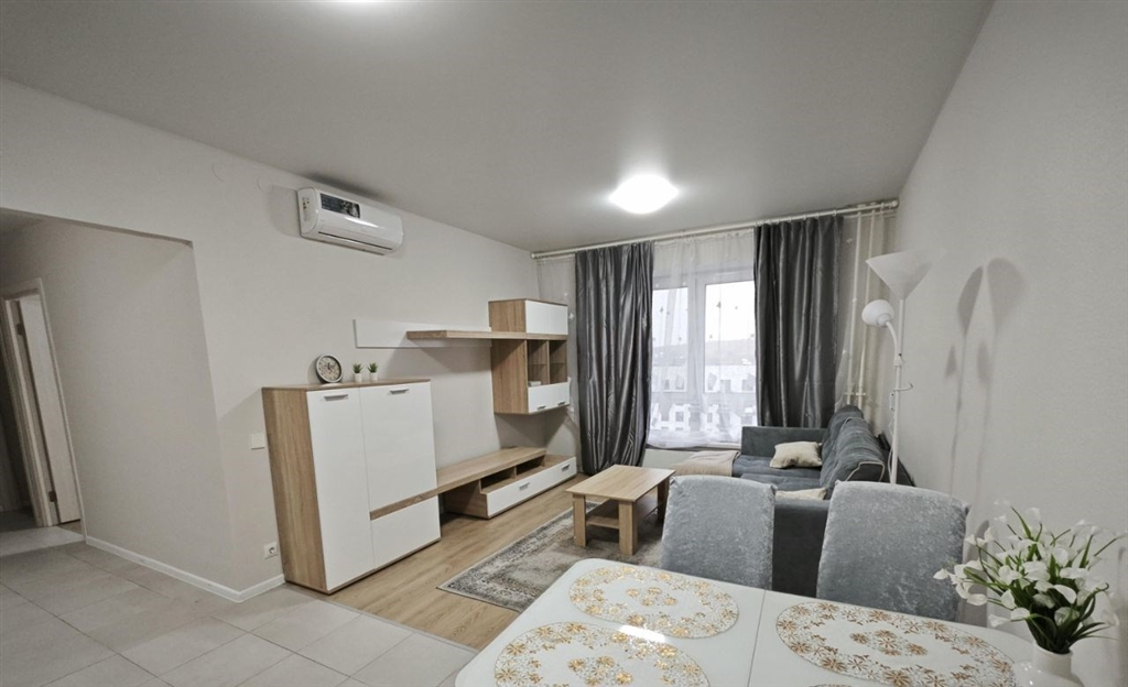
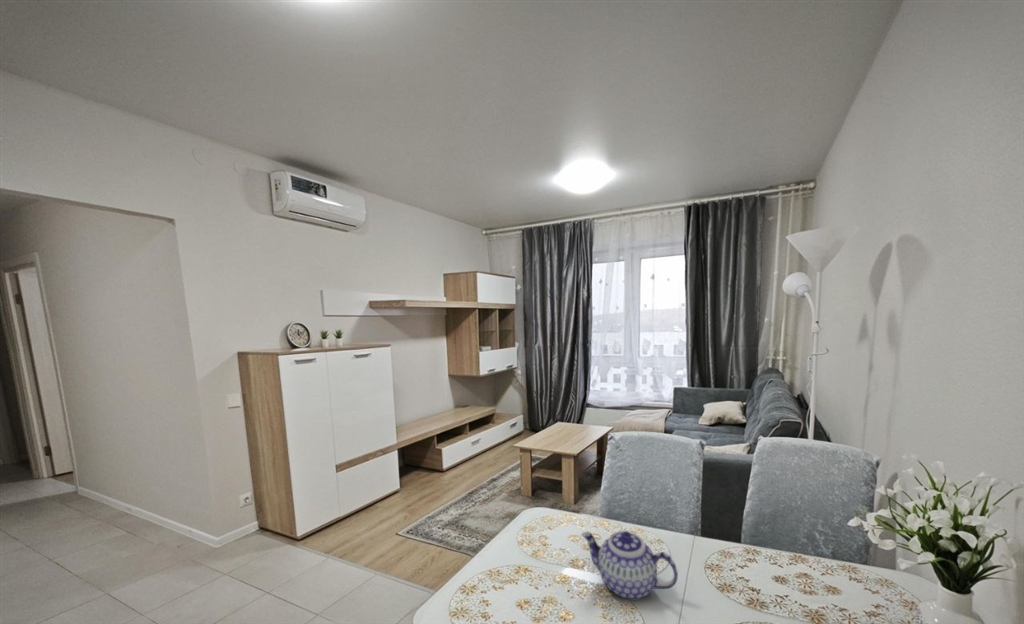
+ teapot (627, 559)
